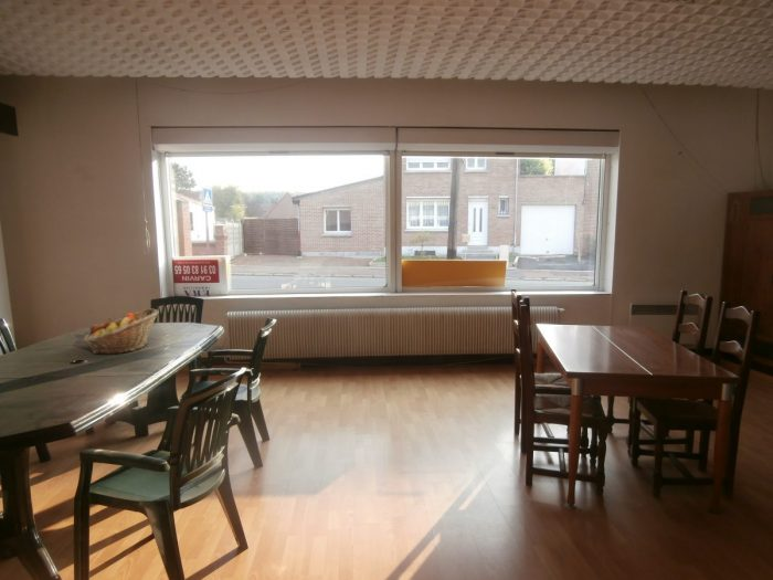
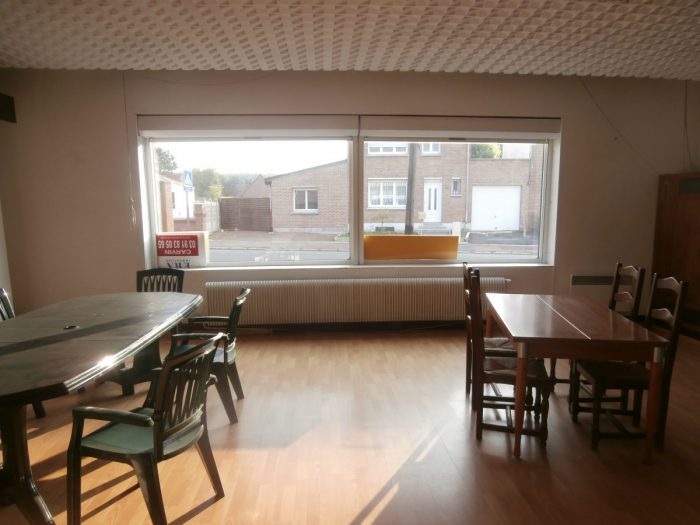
- fruit basket (123, 329)
